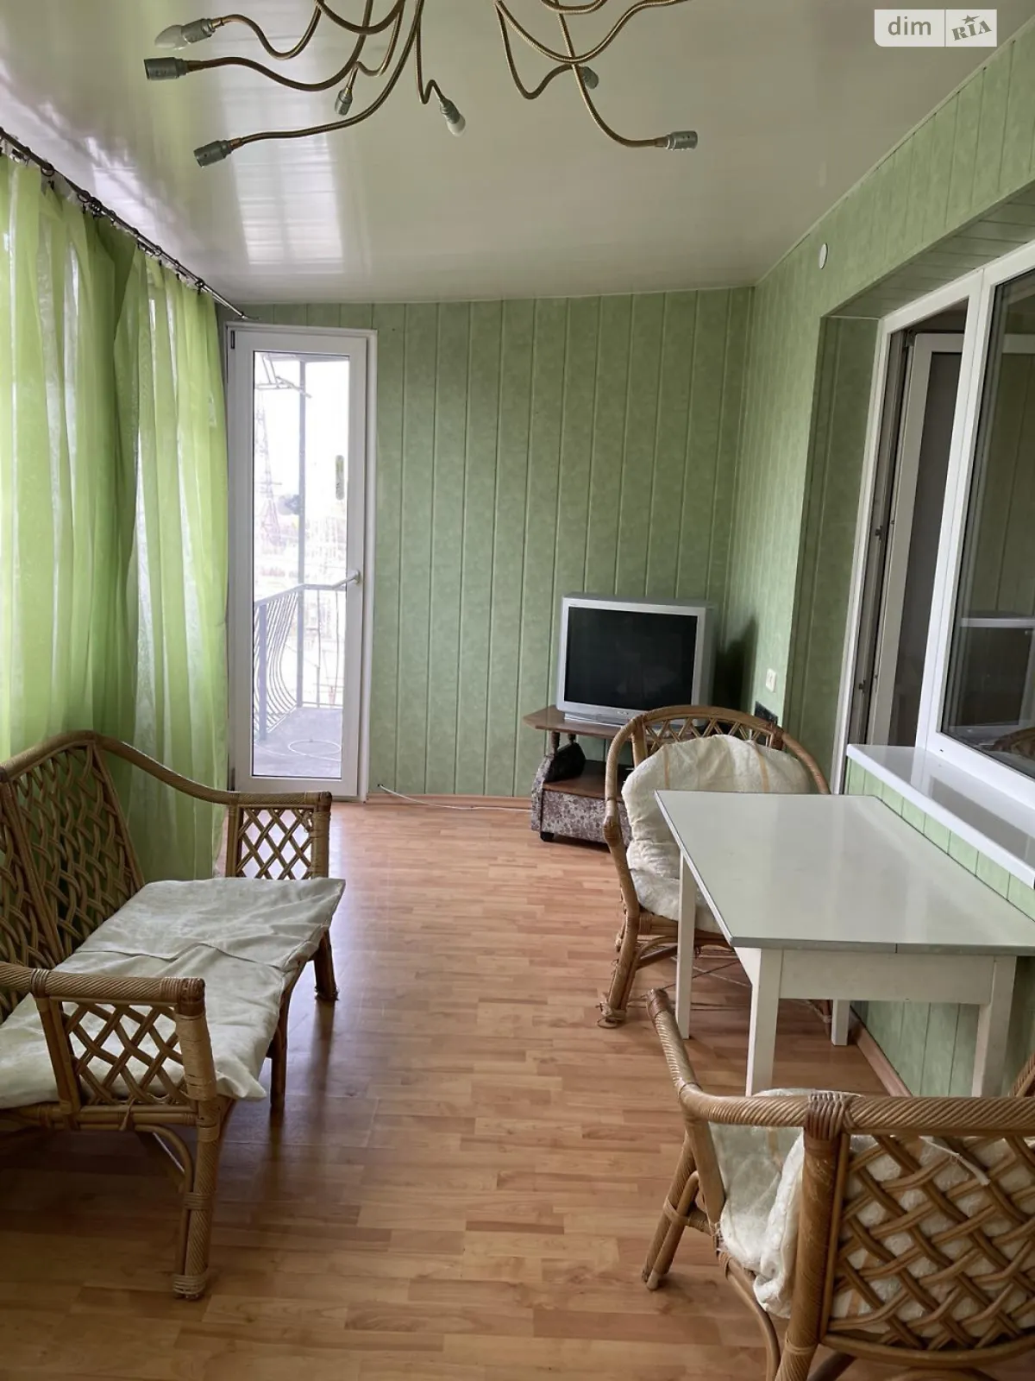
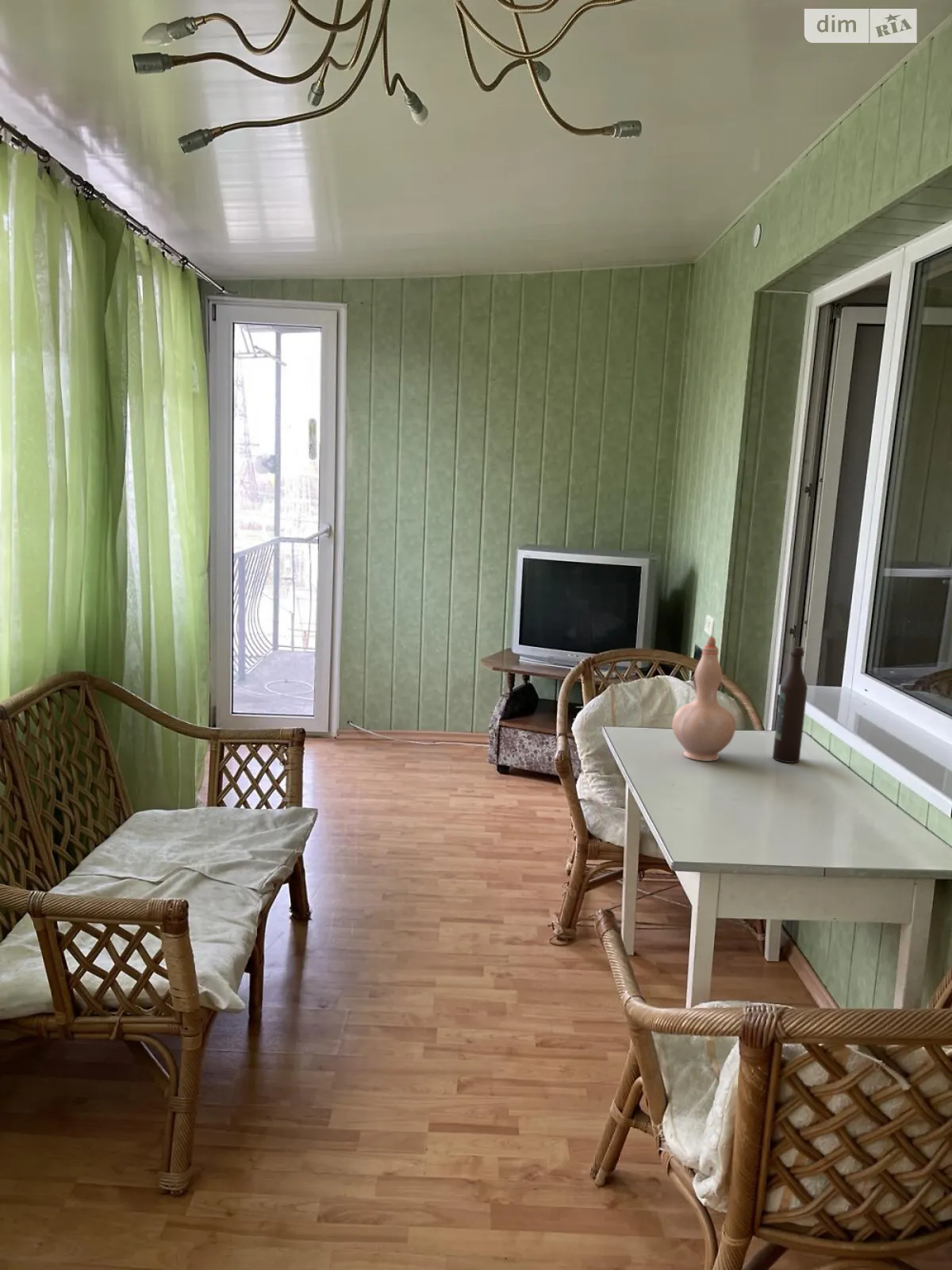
+ wine bottle (792, 703)
+ vase (706, 696)
